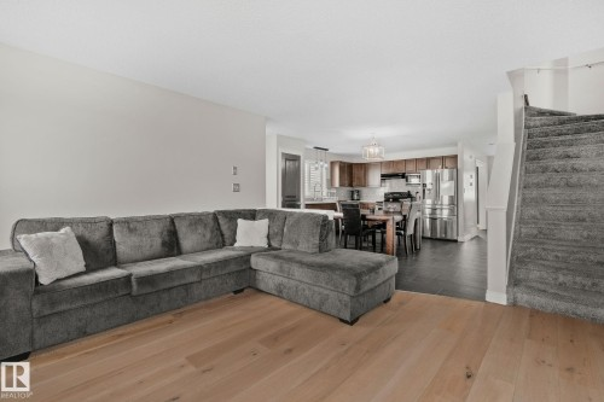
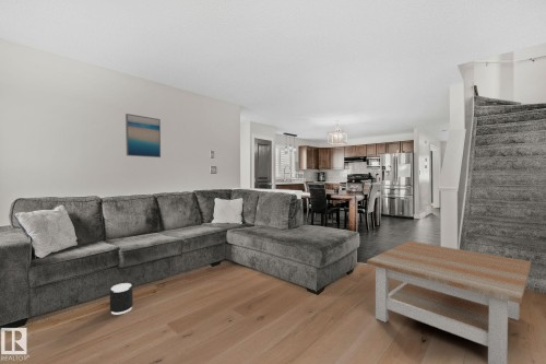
+ wall art (143, 137)
+ speaker (121, 297)
+ coffee table (447, 289)
